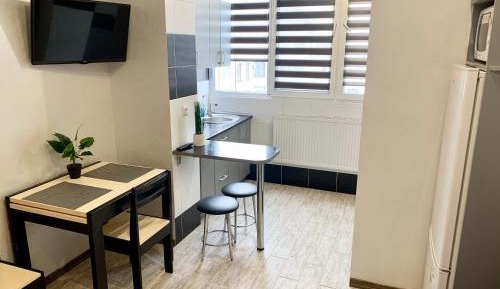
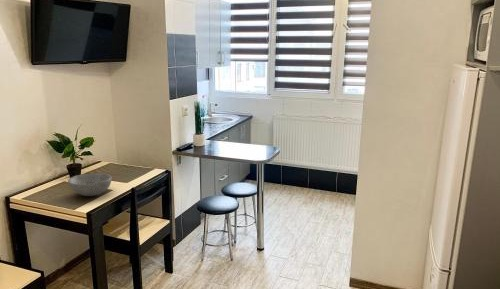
+ bowl (90, 186)
